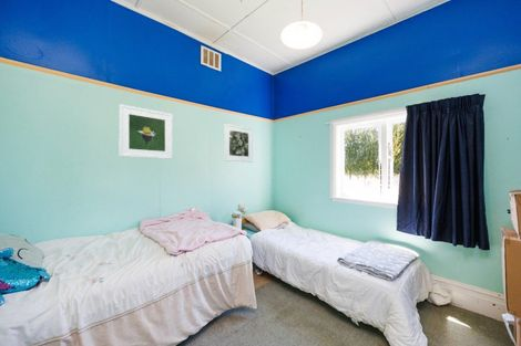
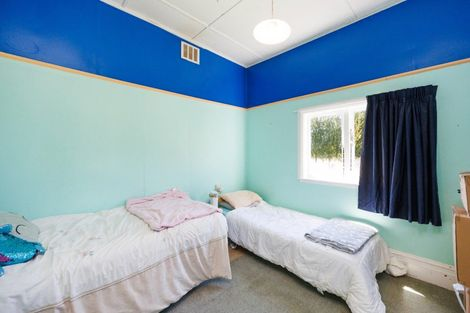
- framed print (147, 133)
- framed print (238, 144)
